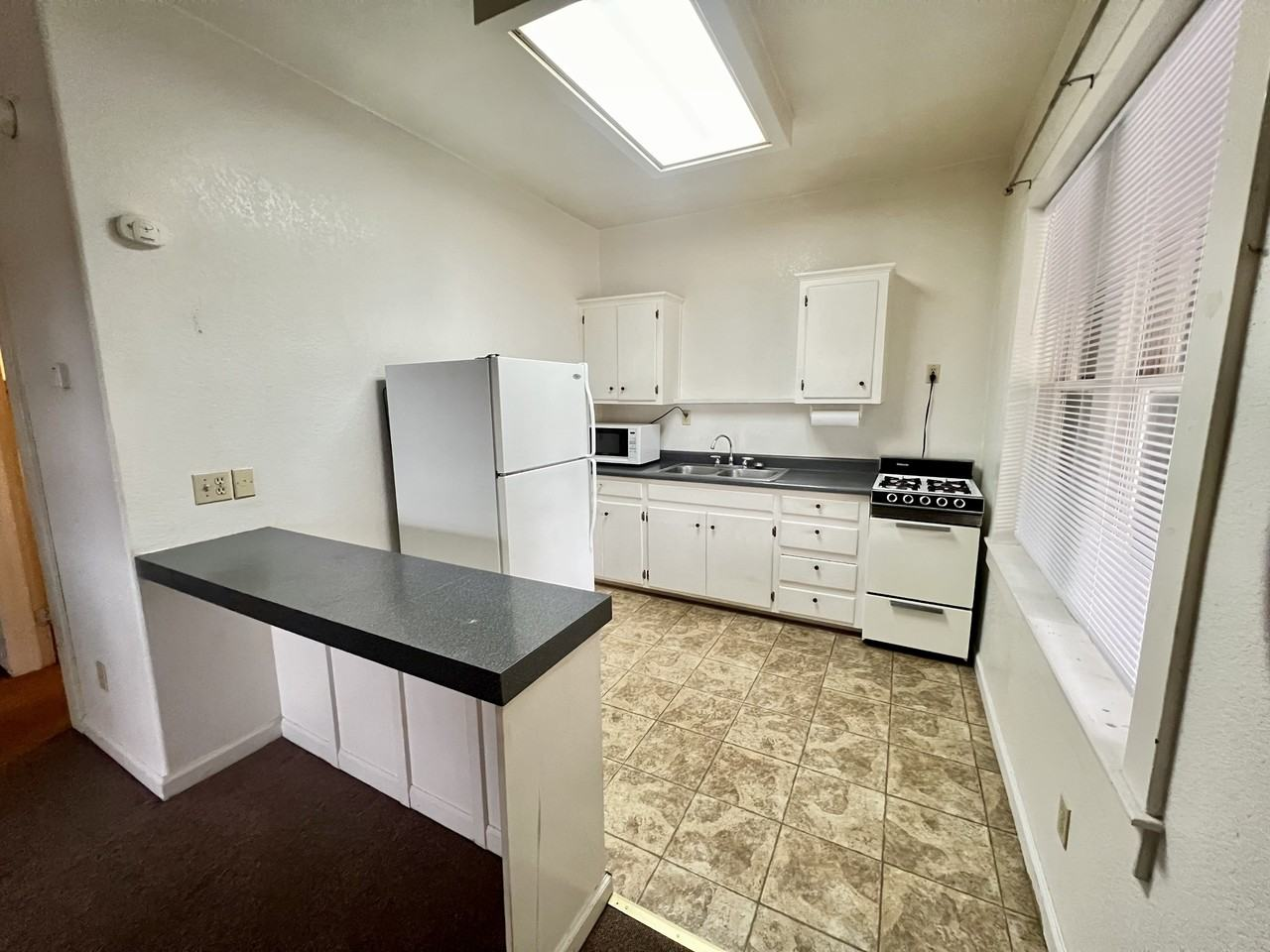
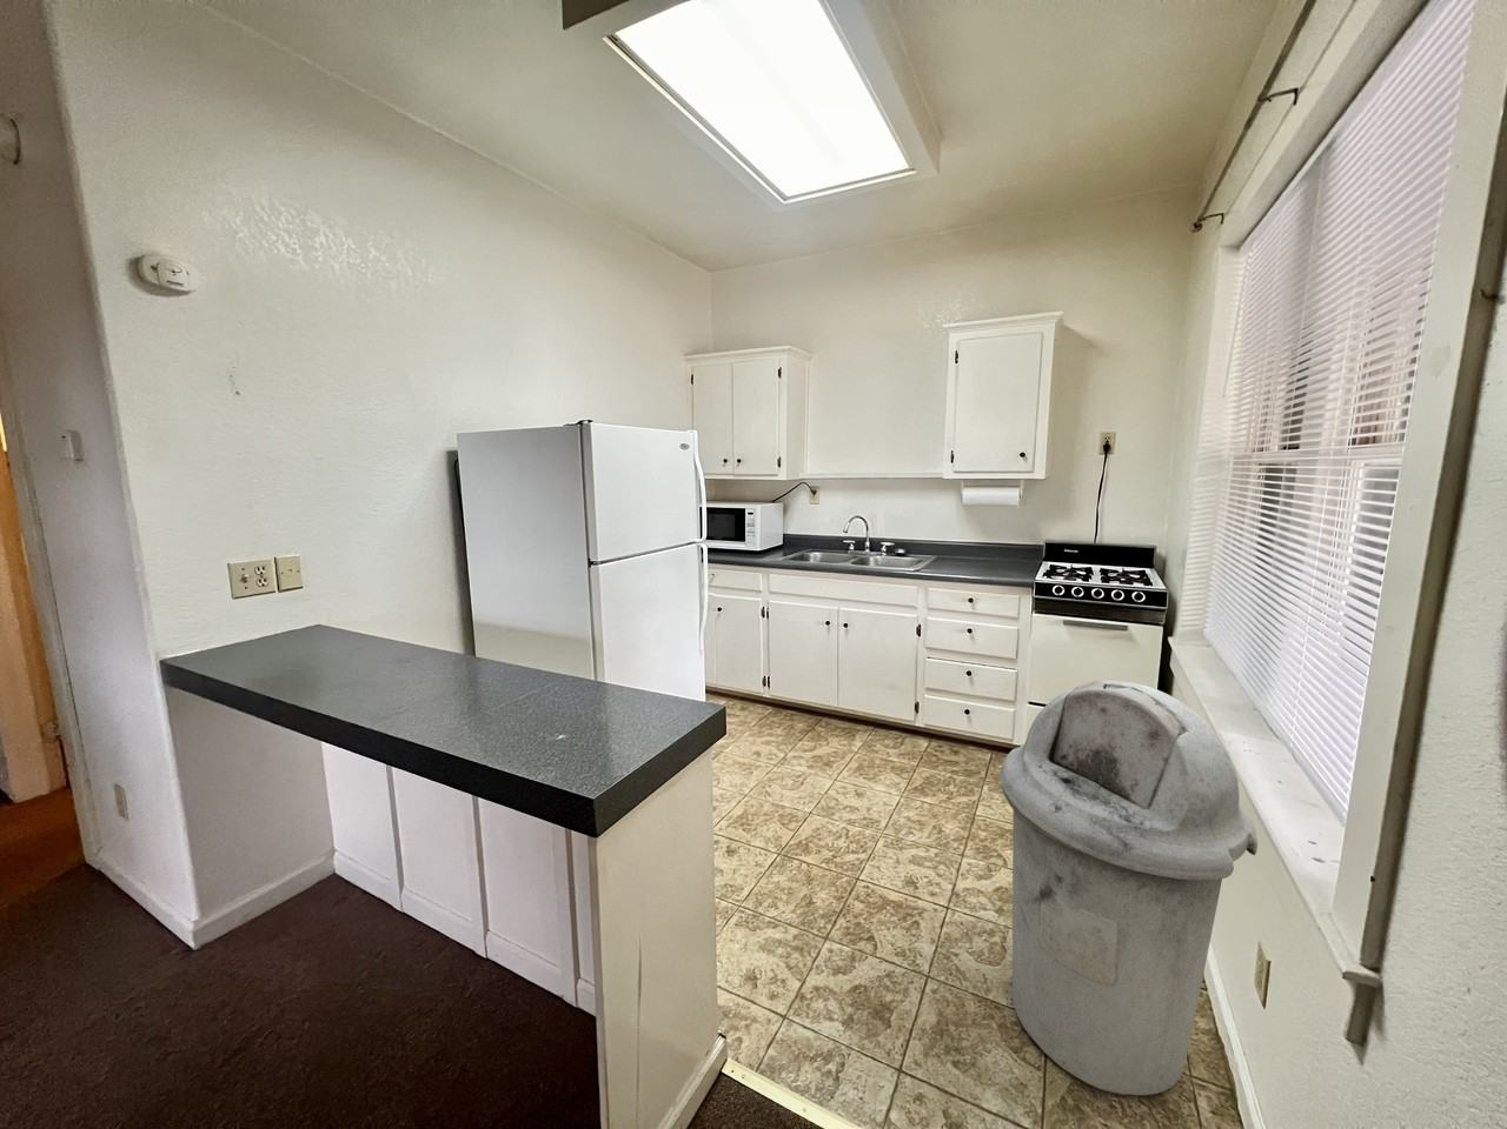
+ trash can (1112, 861)
